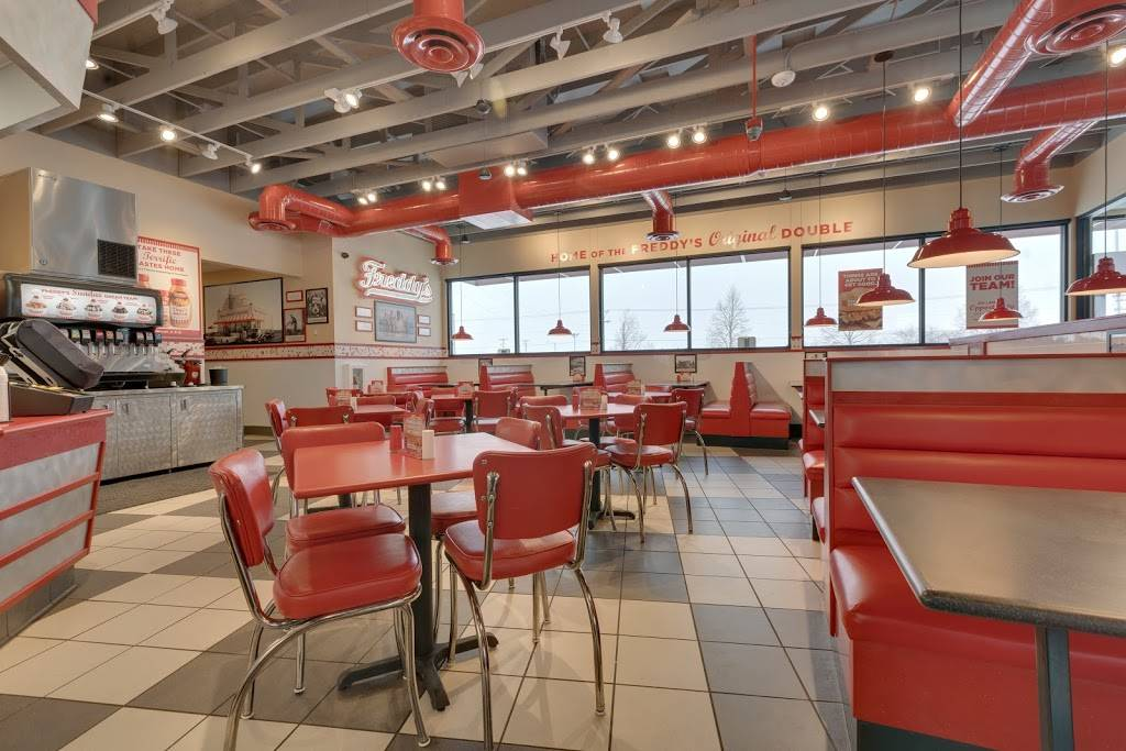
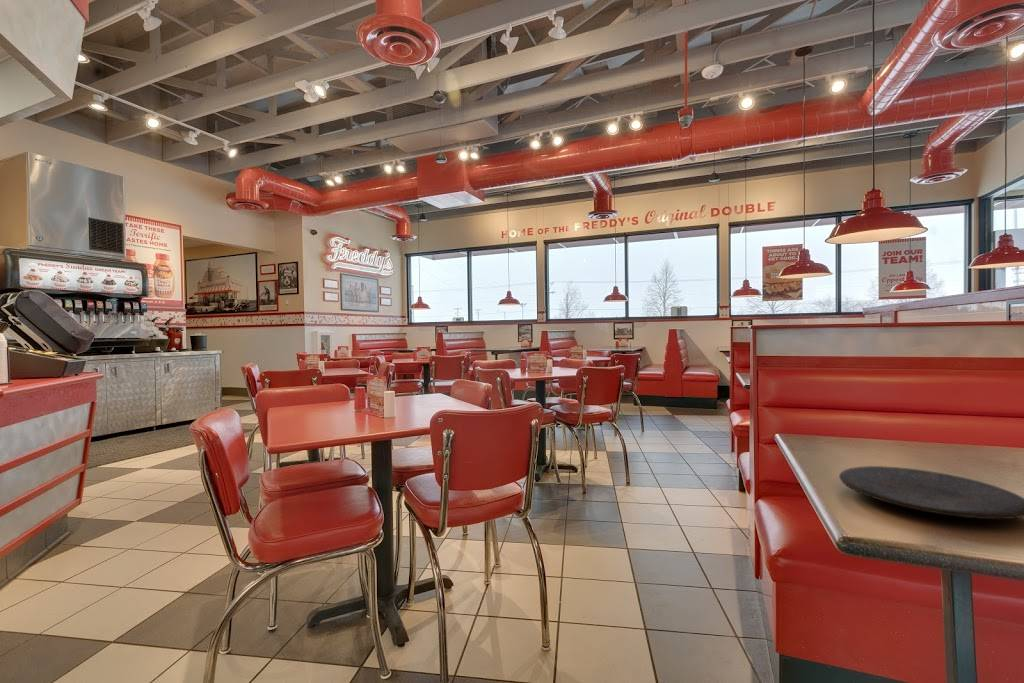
+ plate (925, 493)
